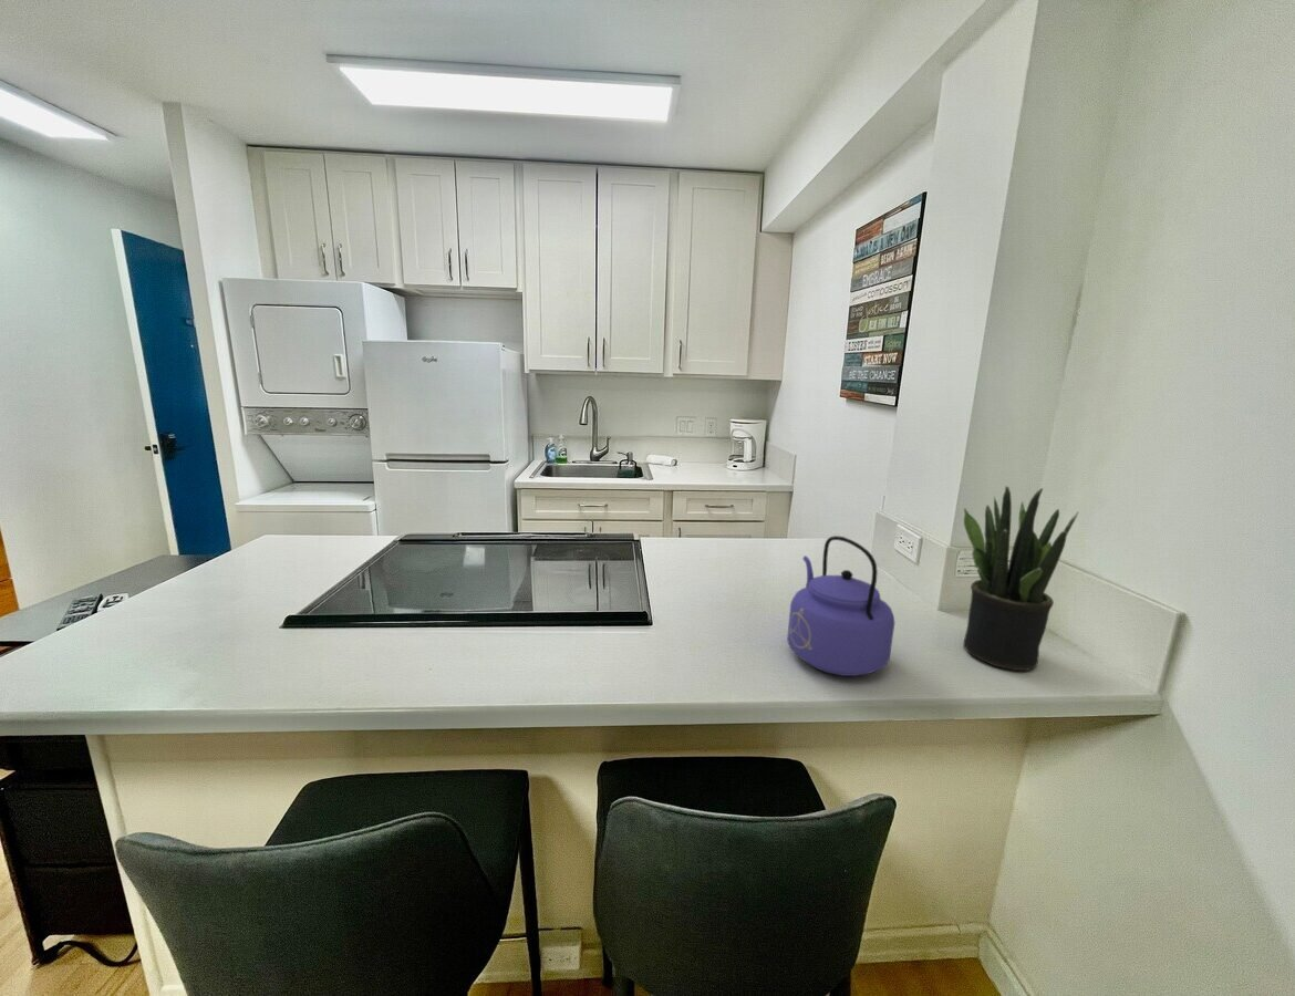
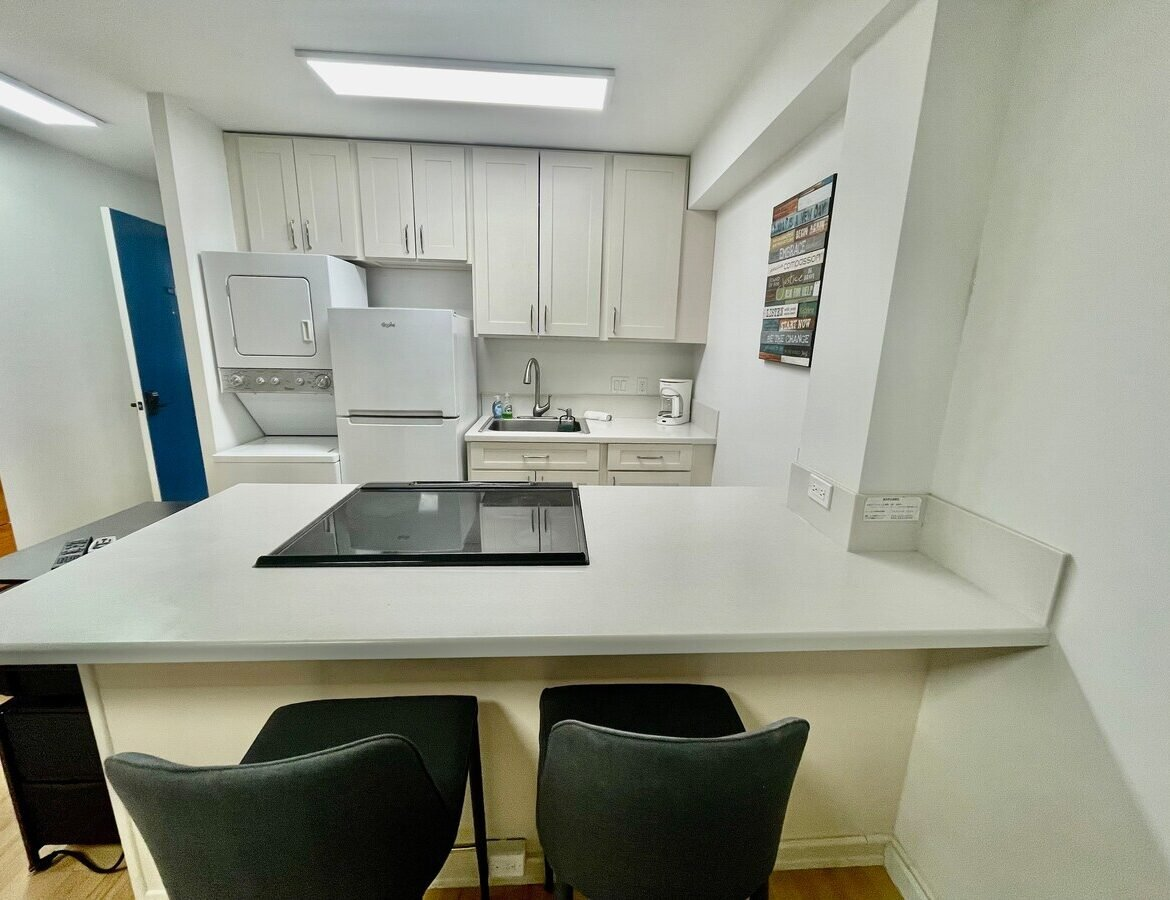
- kettle (835, 593)
- potted plant (1007, 570)
